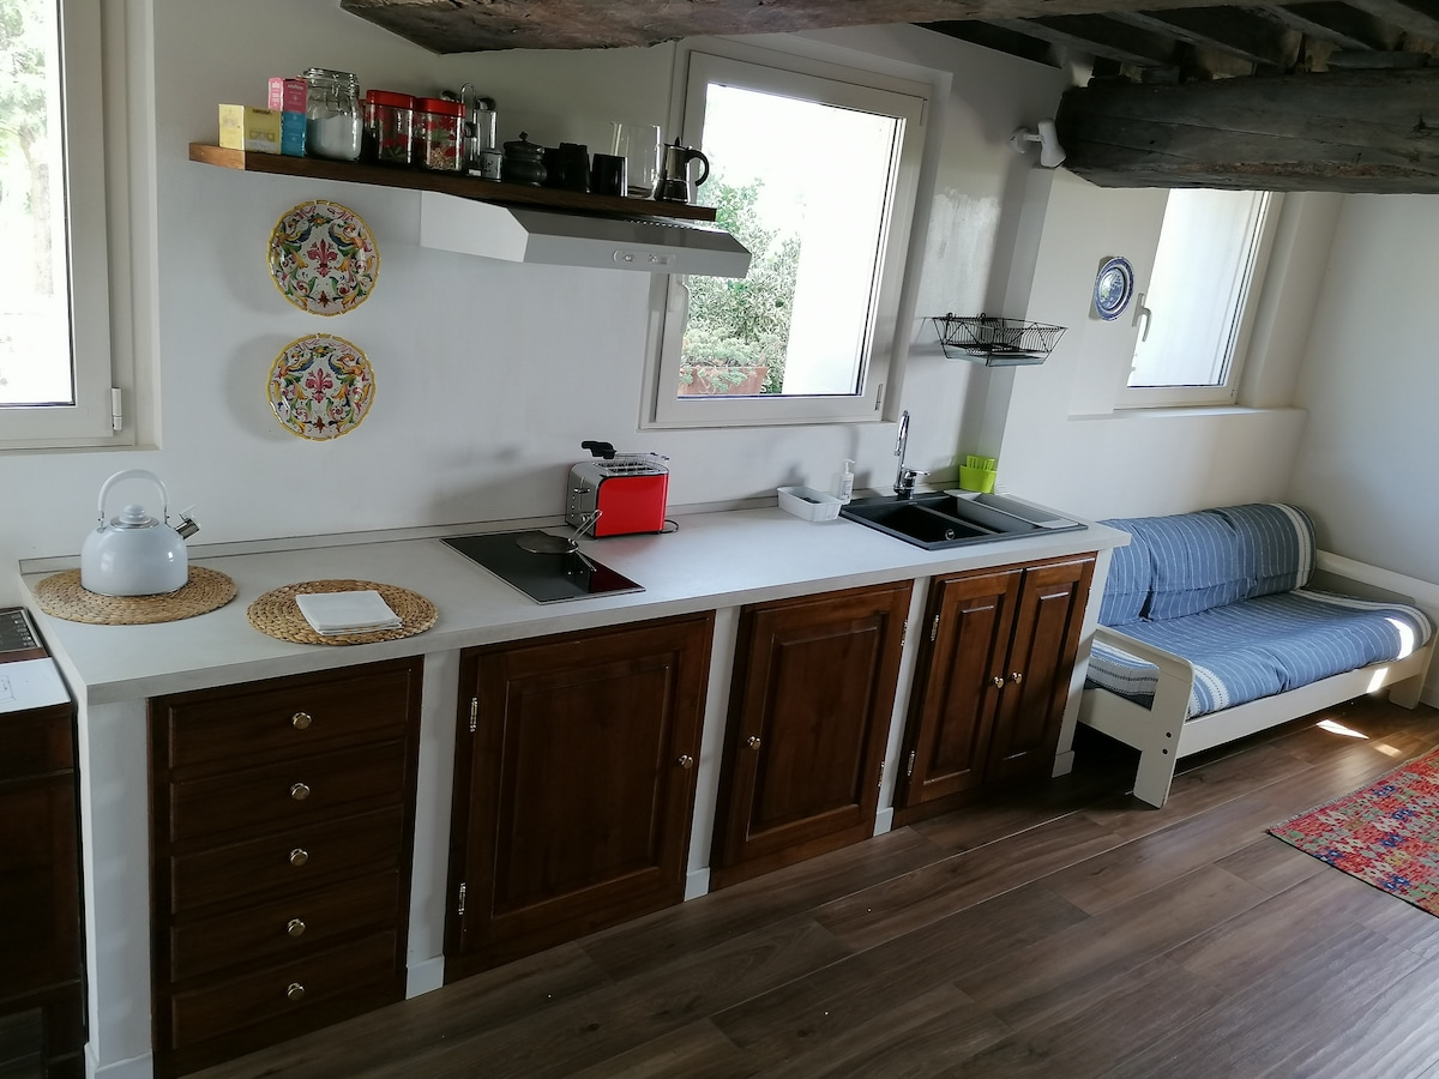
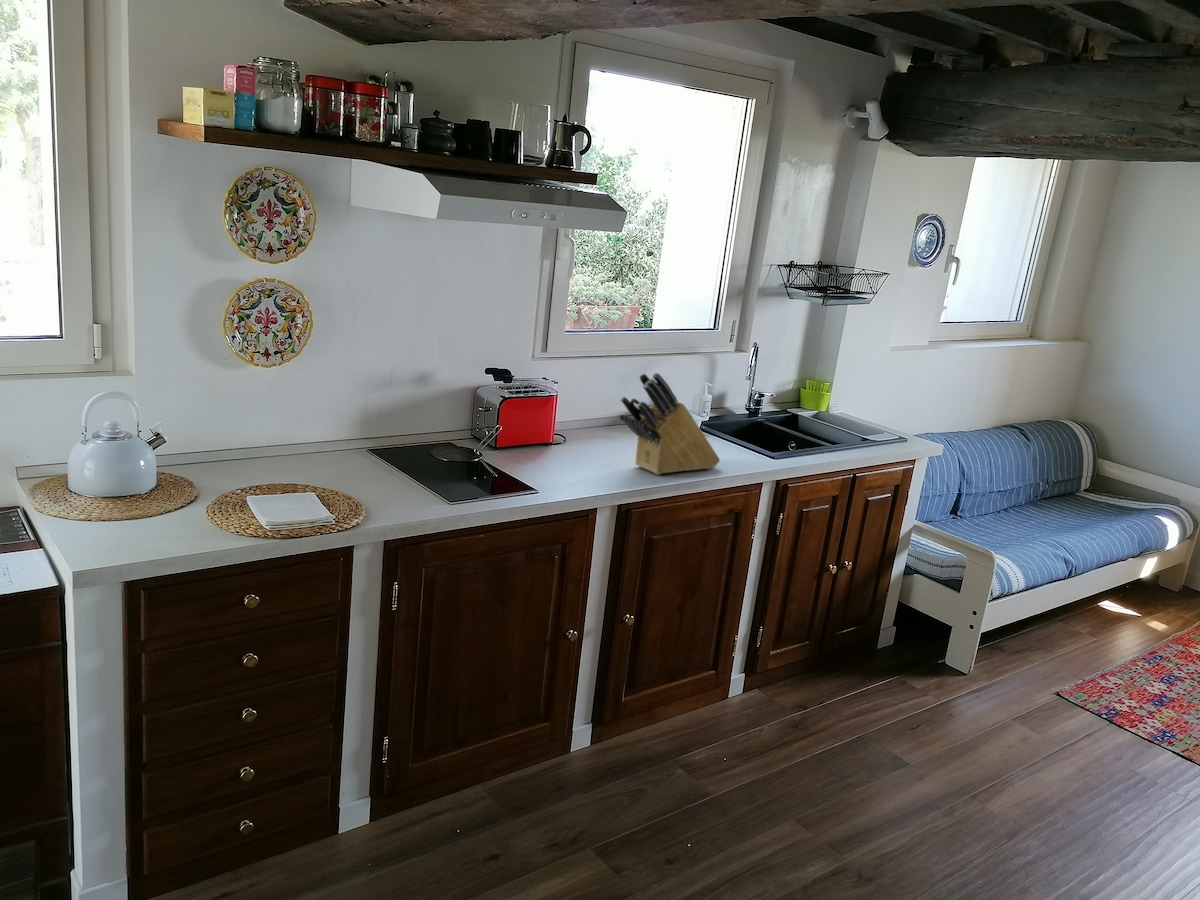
+ knife block (672, 420)
